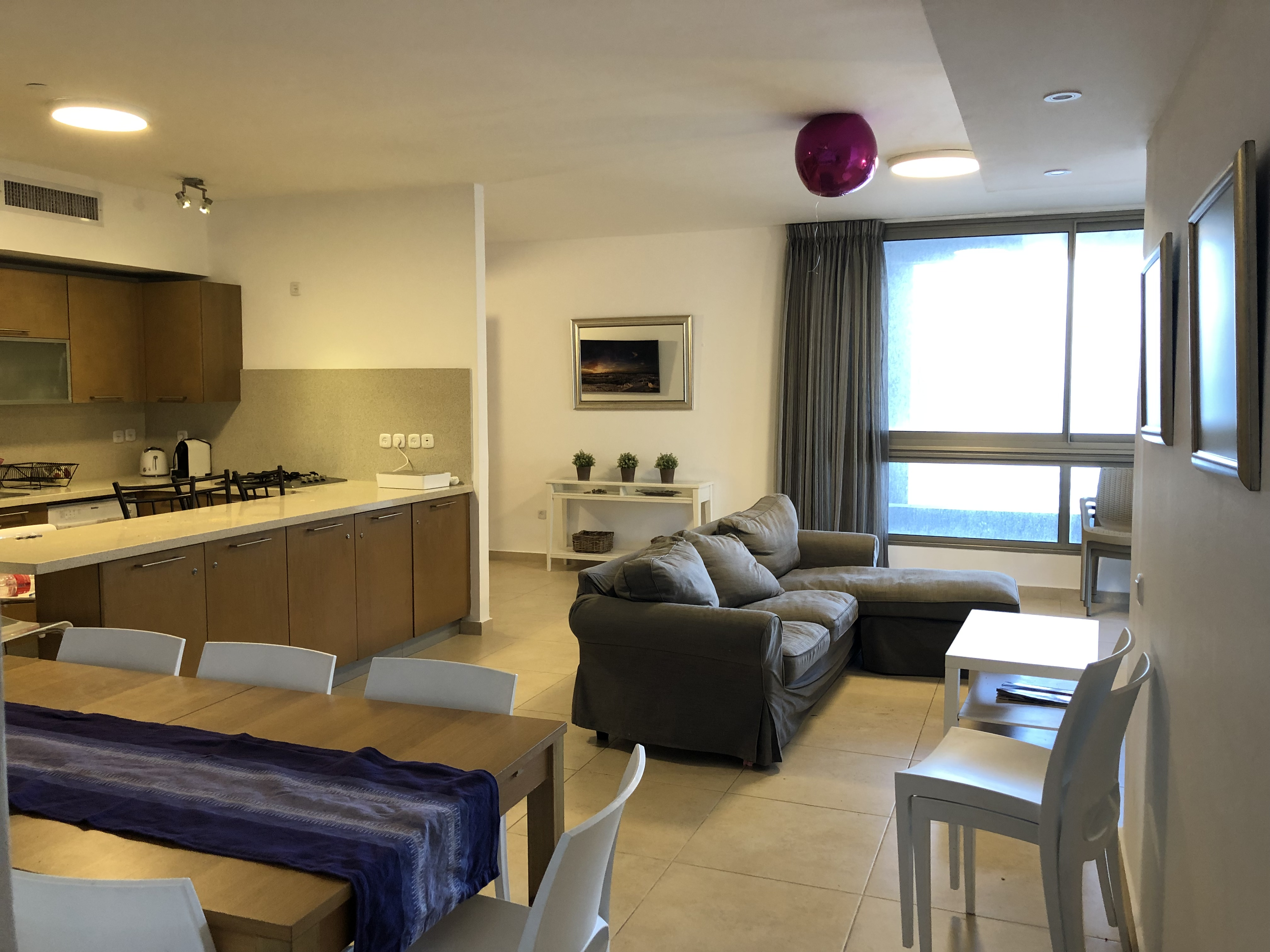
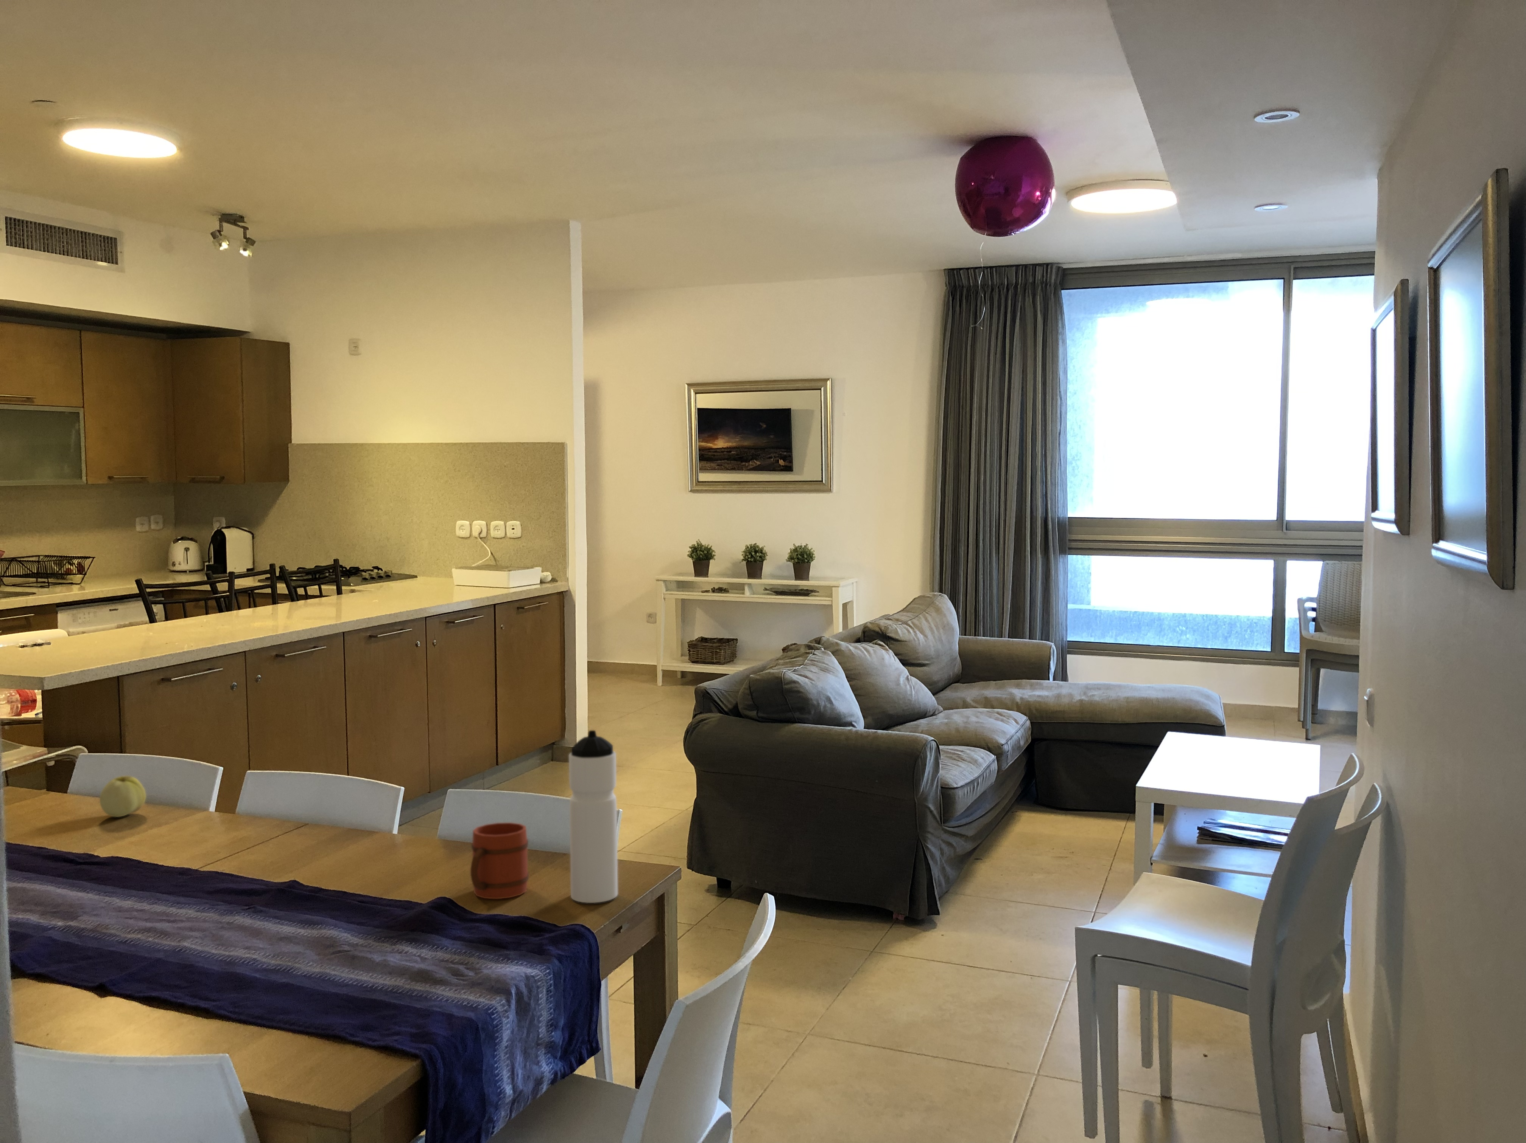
+ mug (495, 862)
+ apple (121, 796)
+ water bottle (594, 813)
